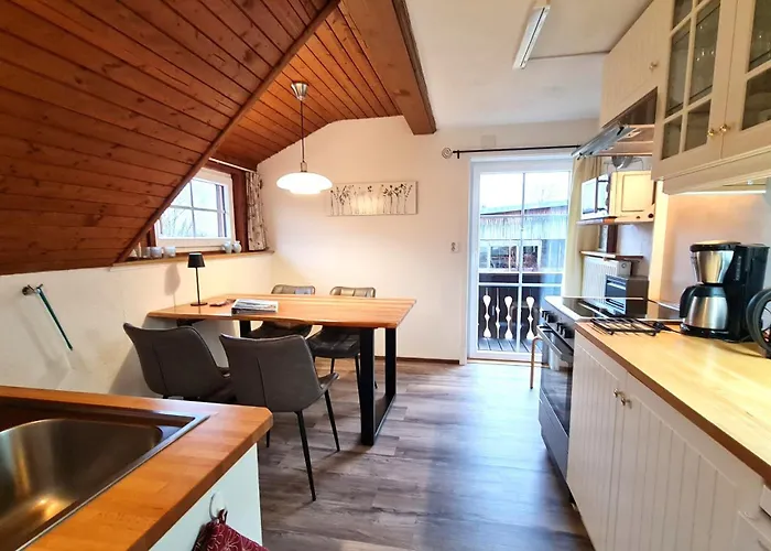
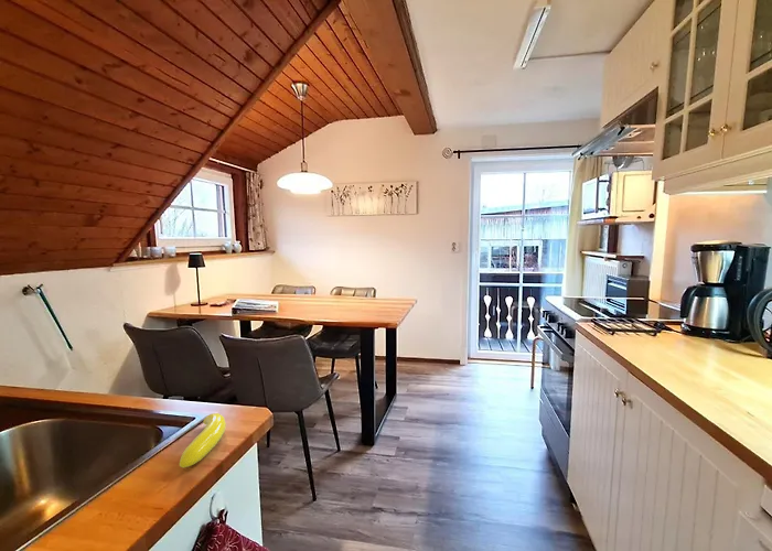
+ banana (200, 436)
